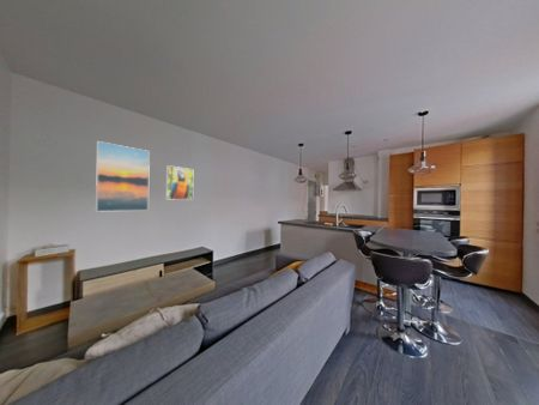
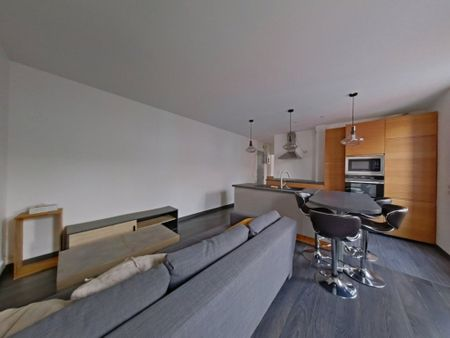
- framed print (180, 183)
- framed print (125, 179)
